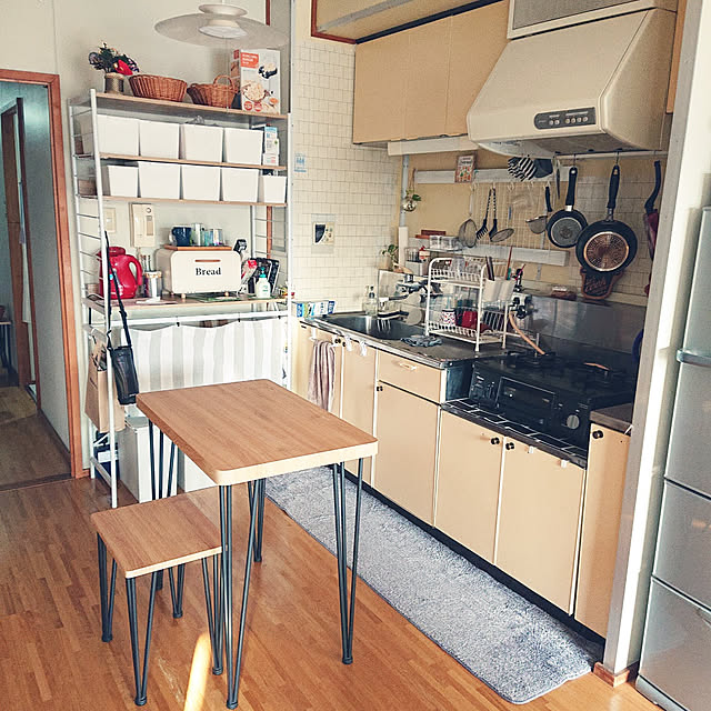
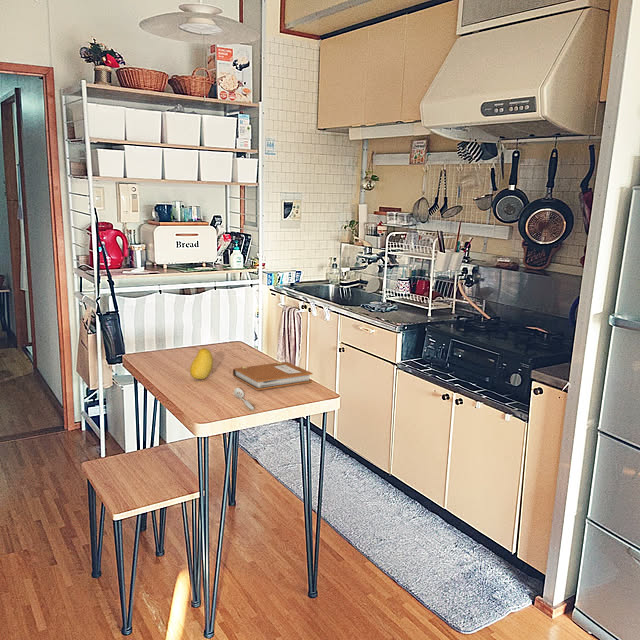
+ notebook (273, 374)
+ spoon (243, 399)
+ fruit (201, 363)
